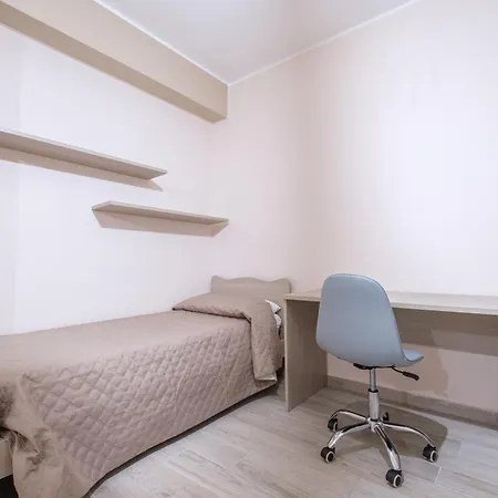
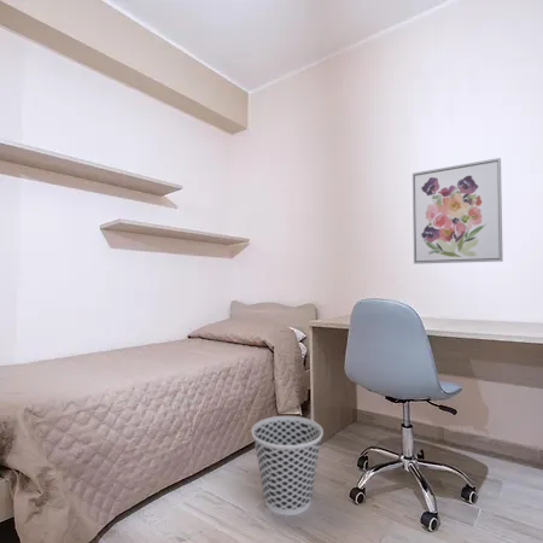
+ wastebasket (287, 465)
+ wall art (454, 214)
